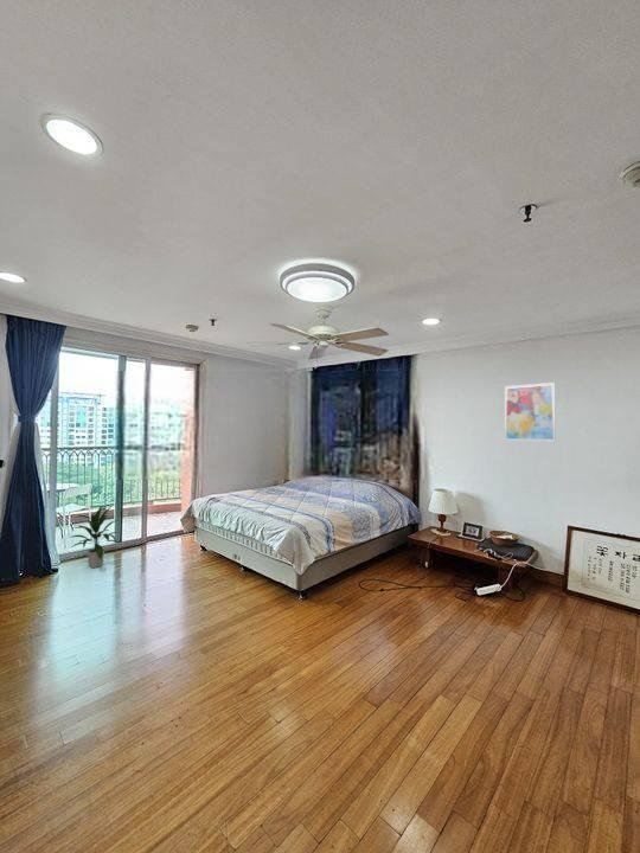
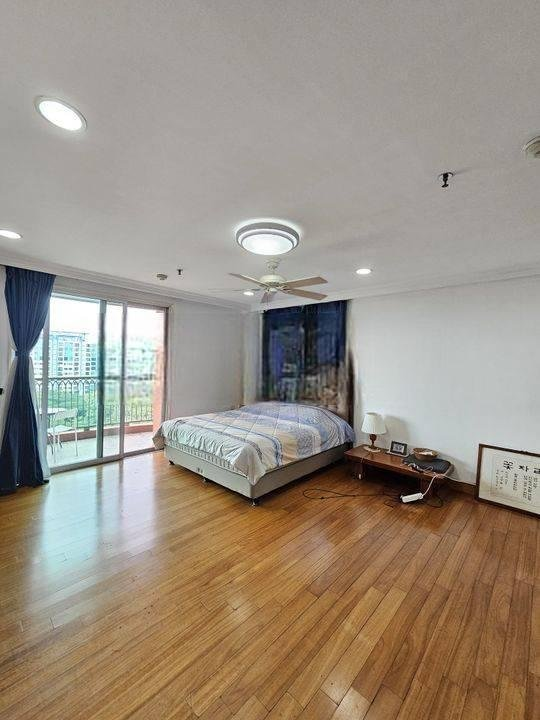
- indoor plant (95, 537)
- wall art (529, 412)
